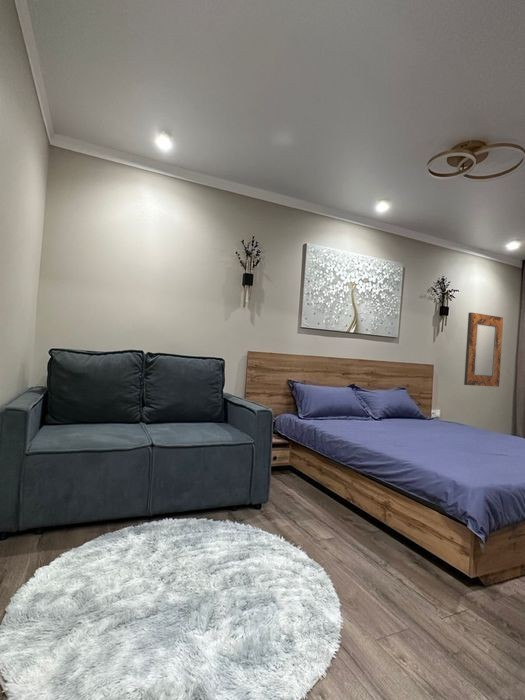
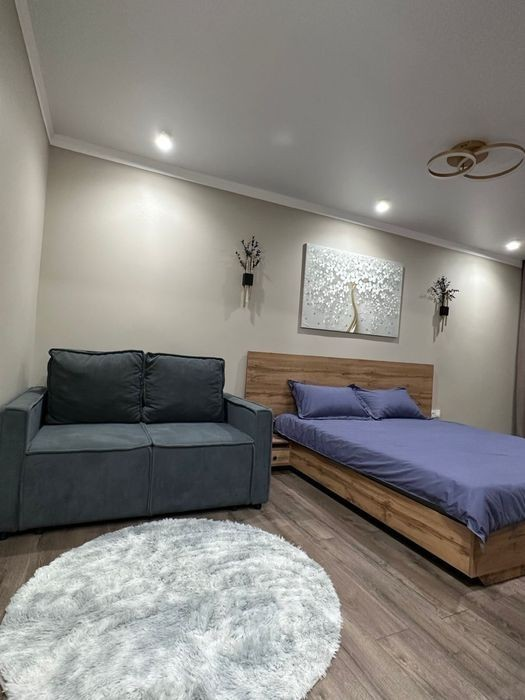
- home mirror (484, 350)
